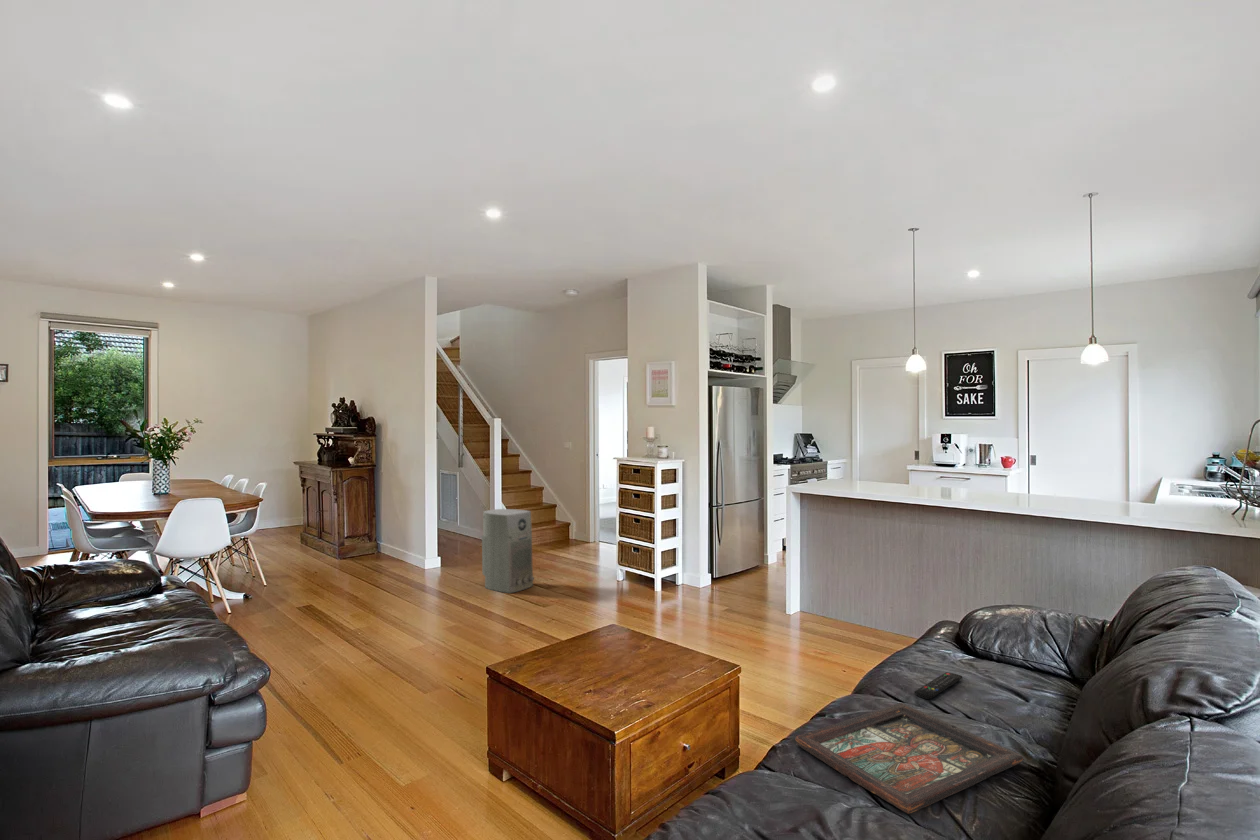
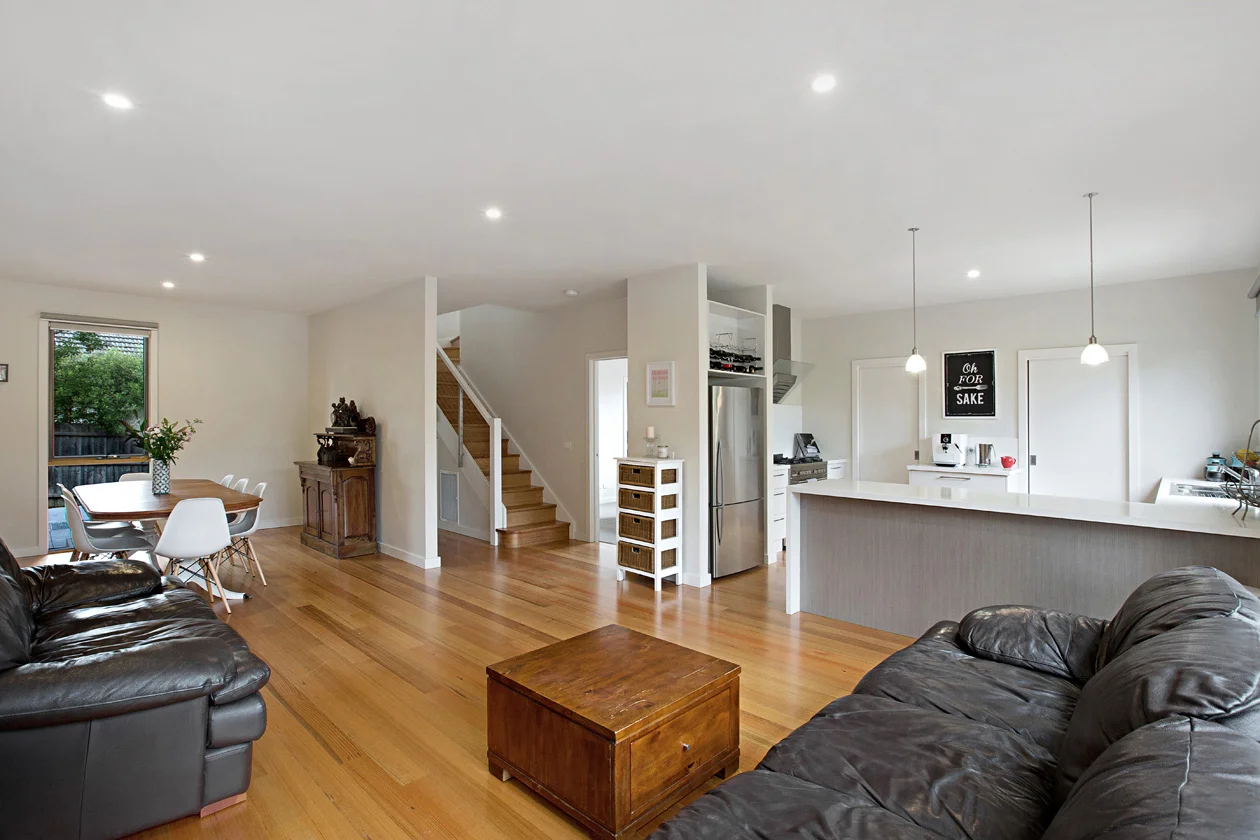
- decorative tray (905, 750)
- air purifier (506, 549)
- remote control (939, 685)
